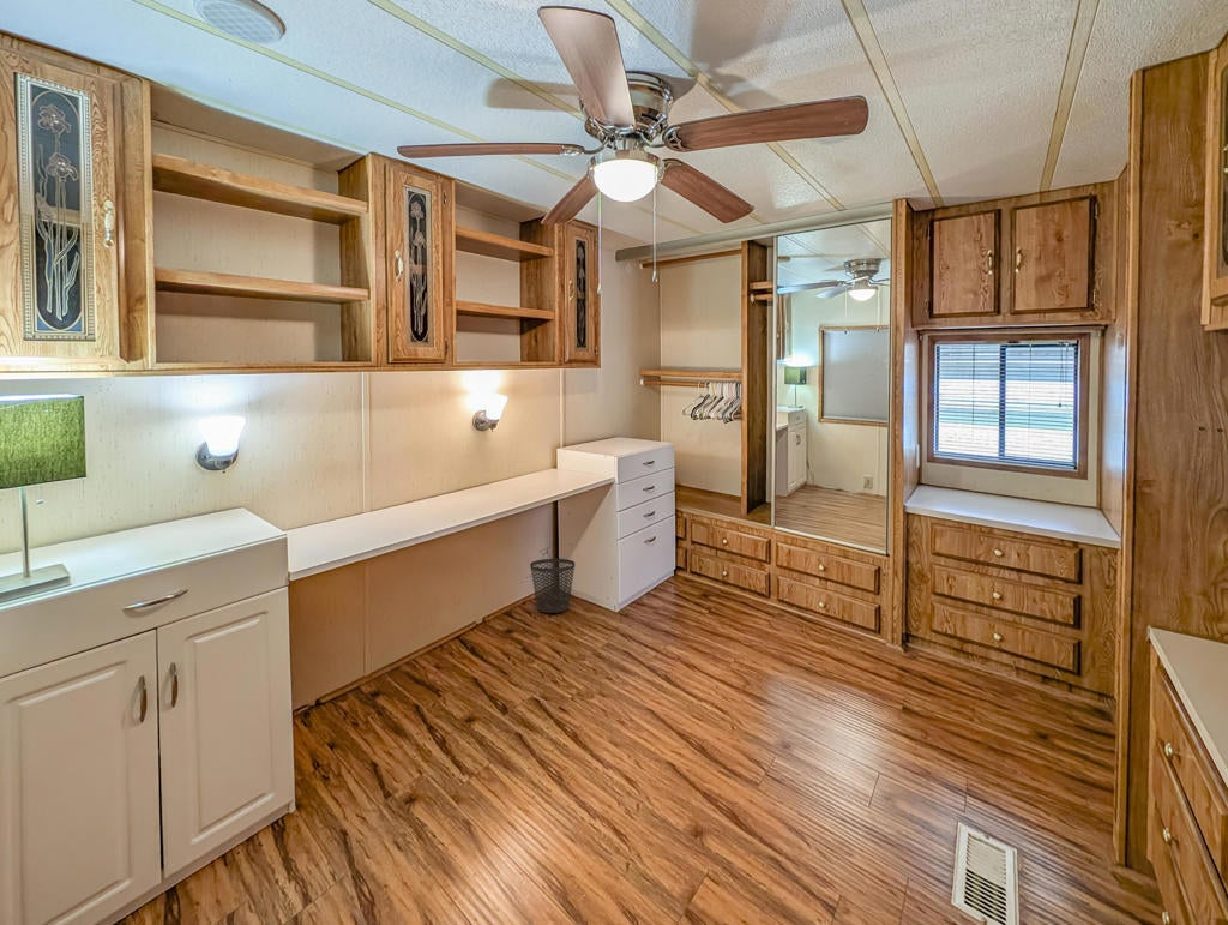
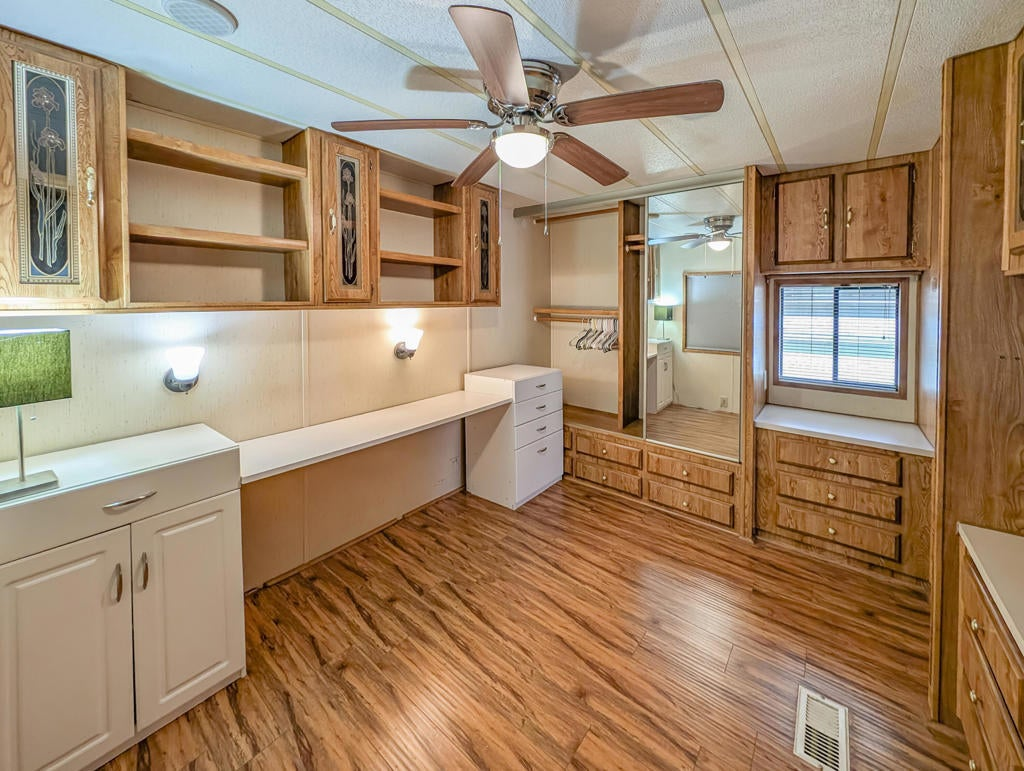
- wastebasket (553, 587)
